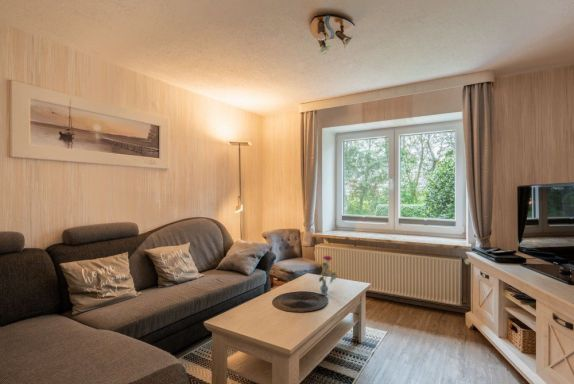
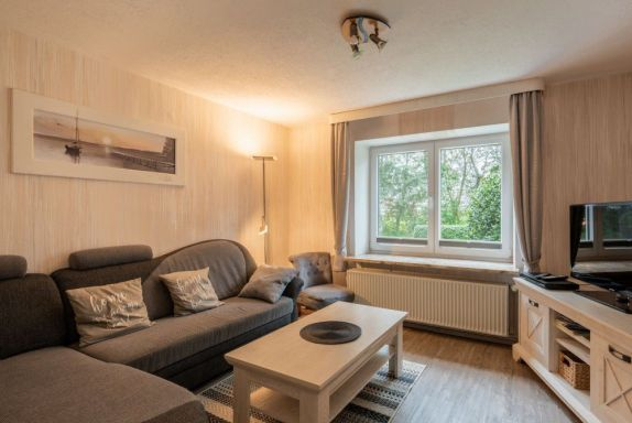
- vase (327, 274)
